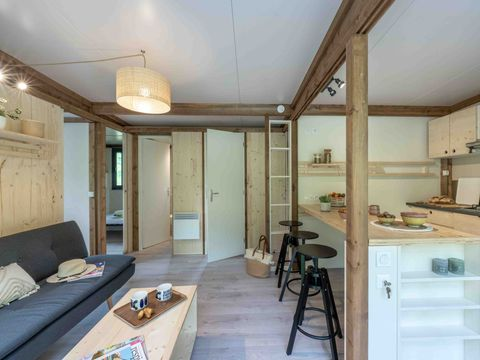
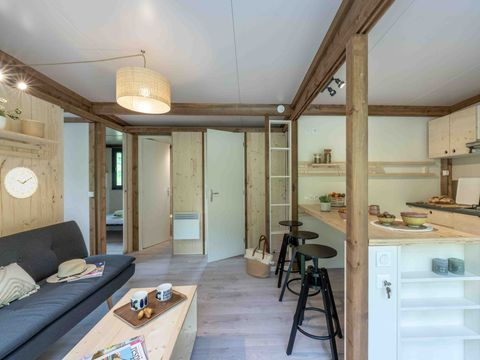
+ wall clock (22, 183)
